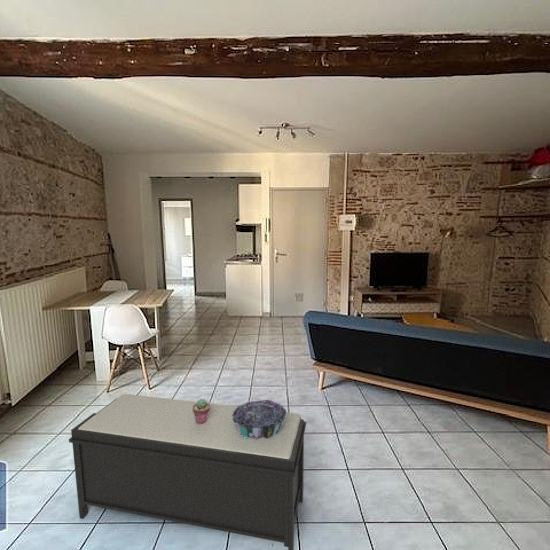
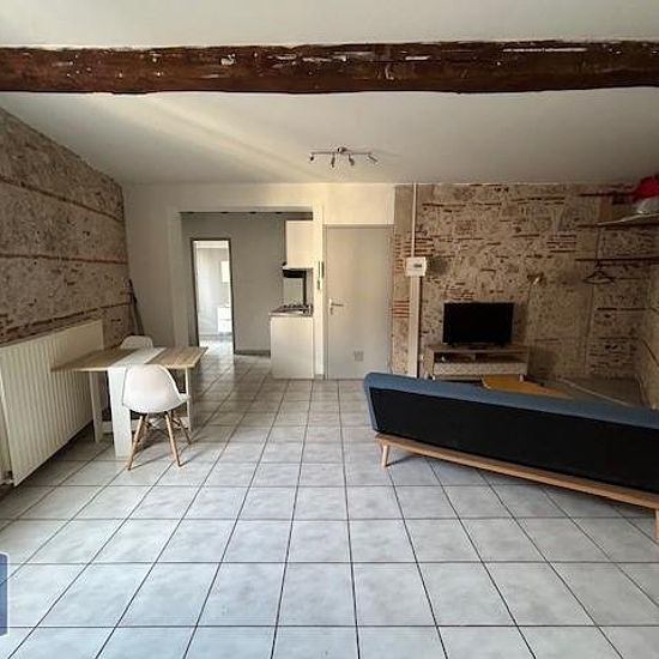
- bench (193, 465)
- decorative bowl (259, 420)
- potted succulent (201, 410)
